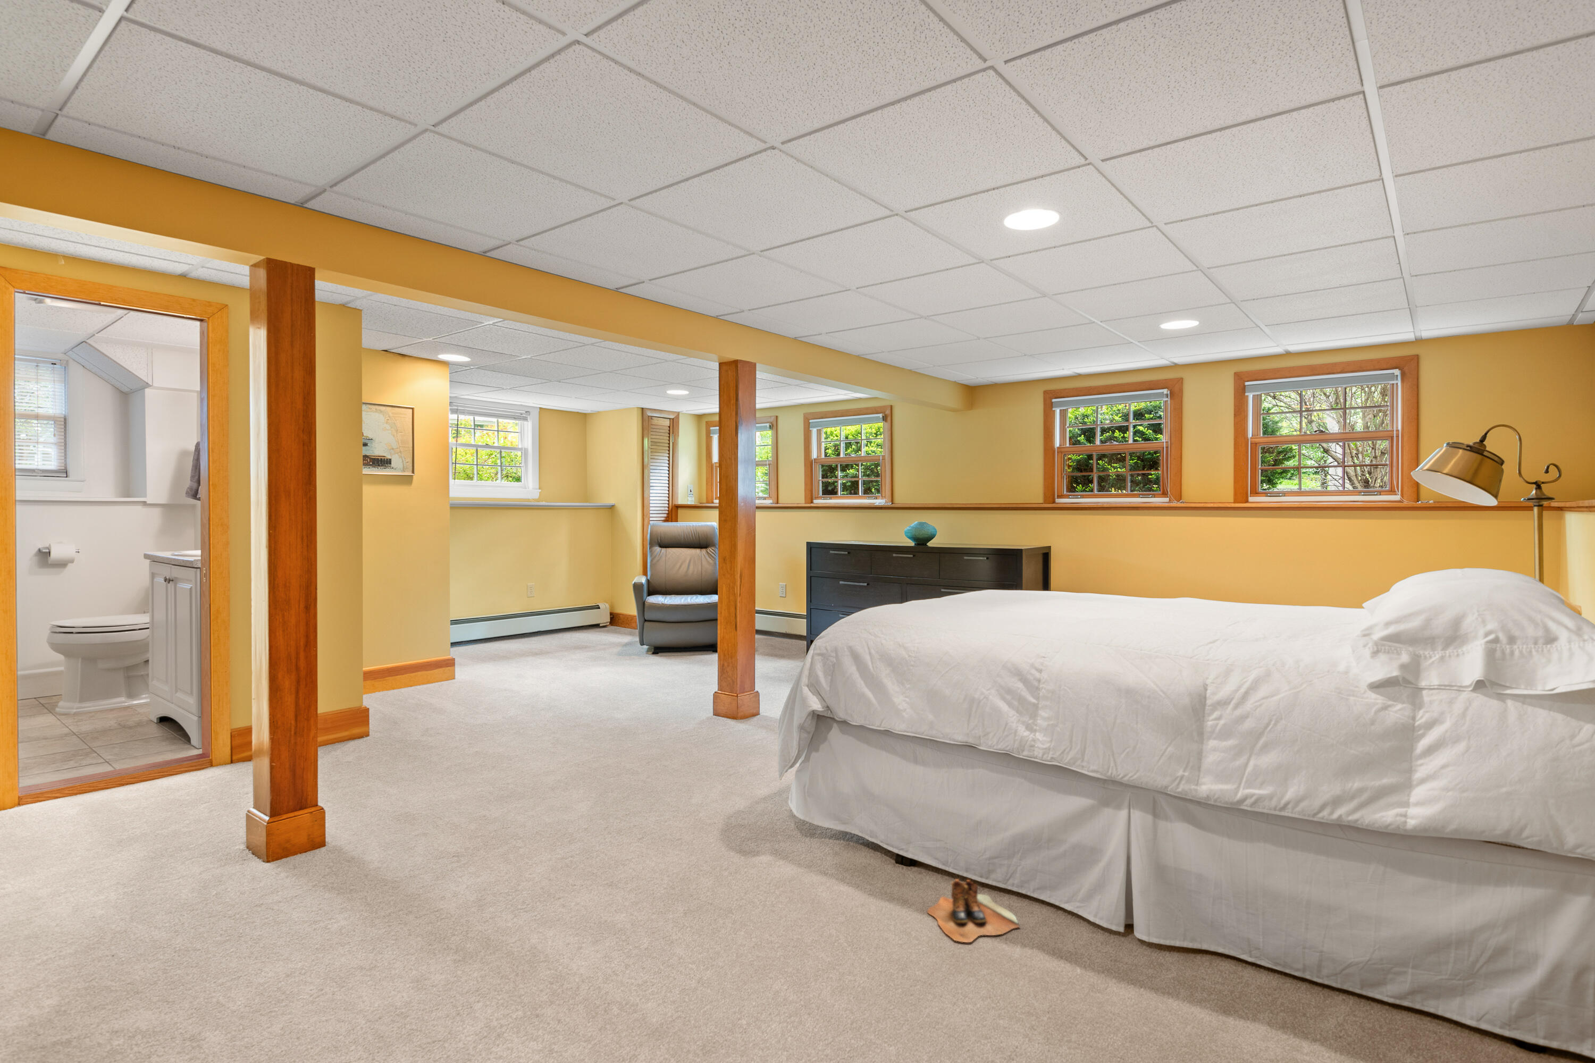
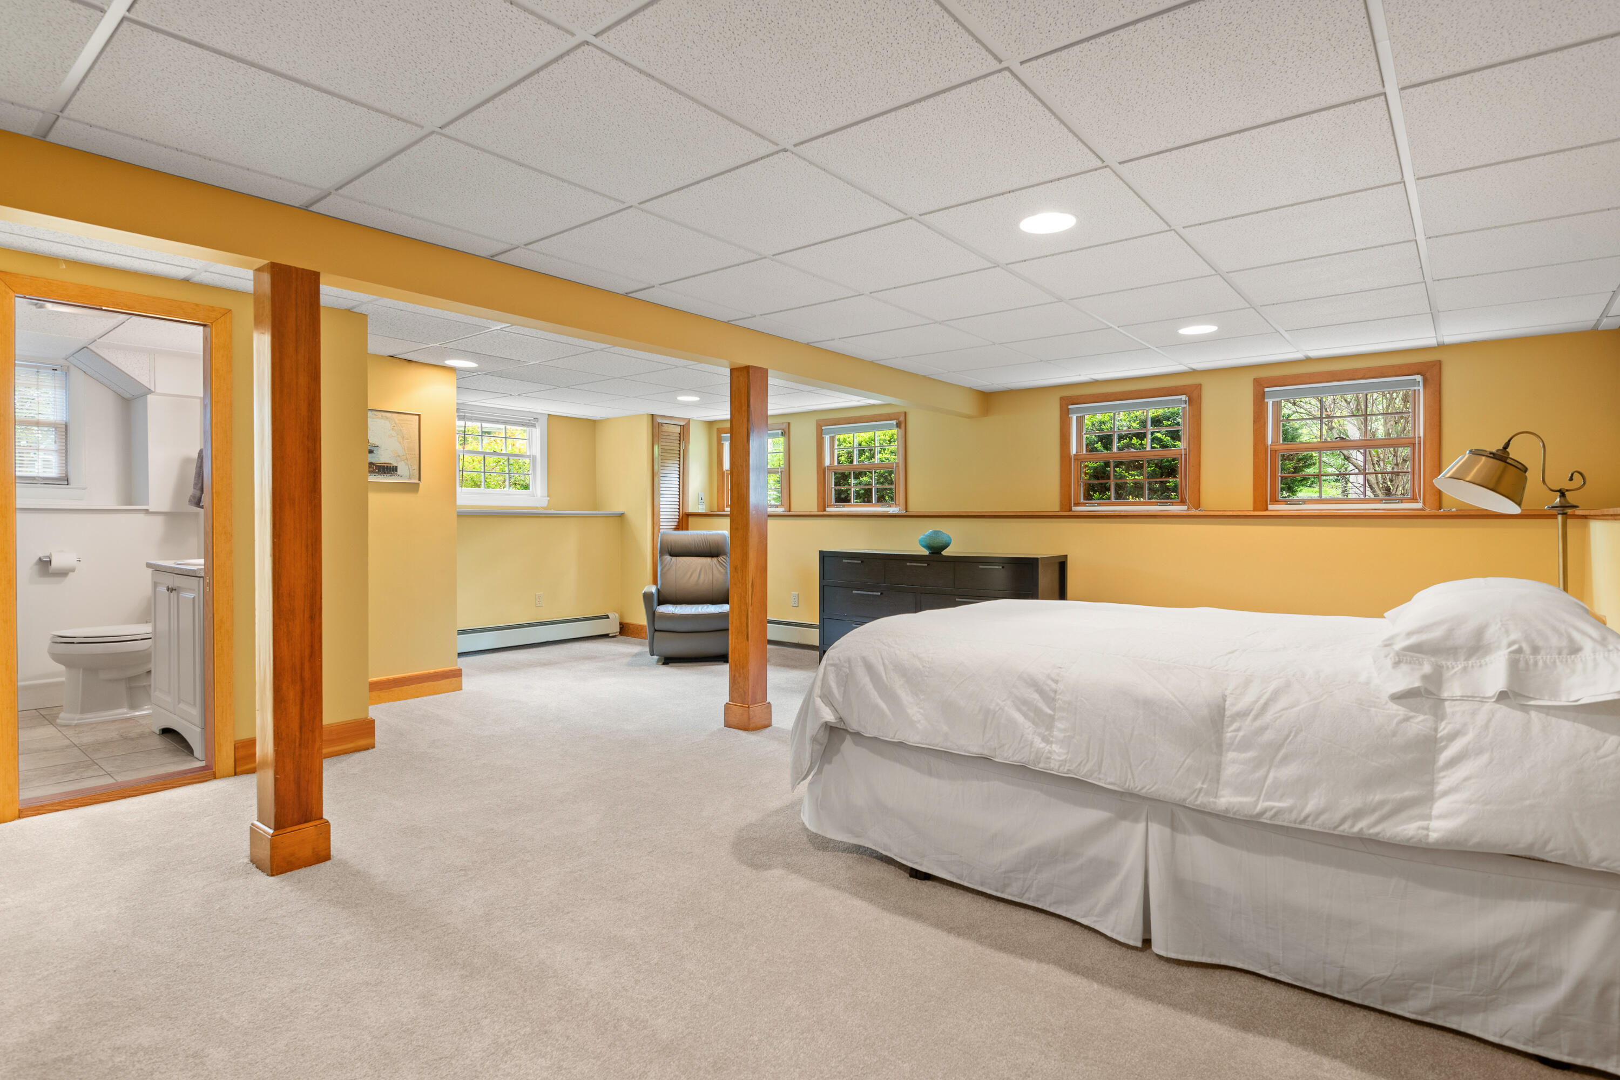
- boots (971, 903)
